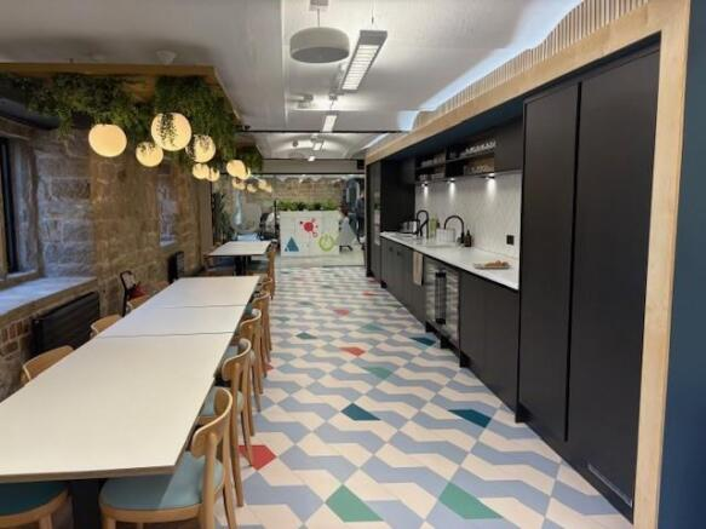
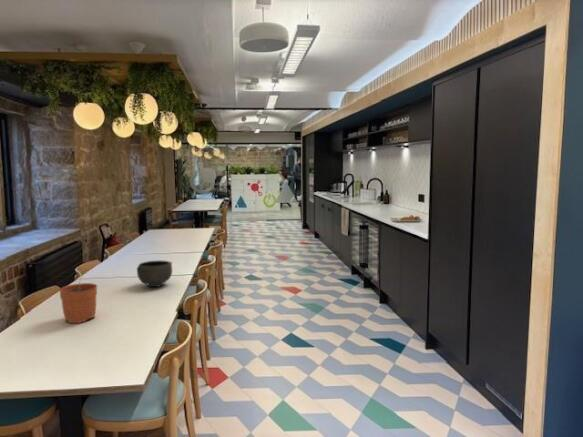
+ plant pot (79, 295)
+ bowl (155, 274)
